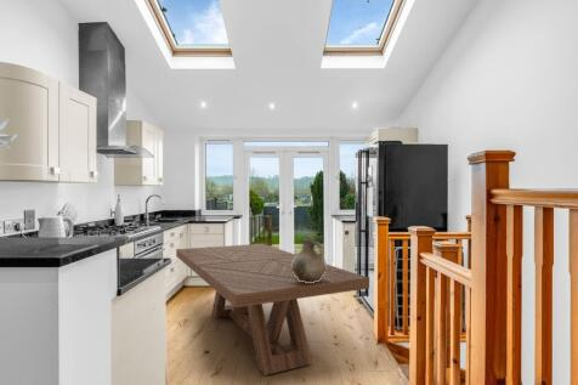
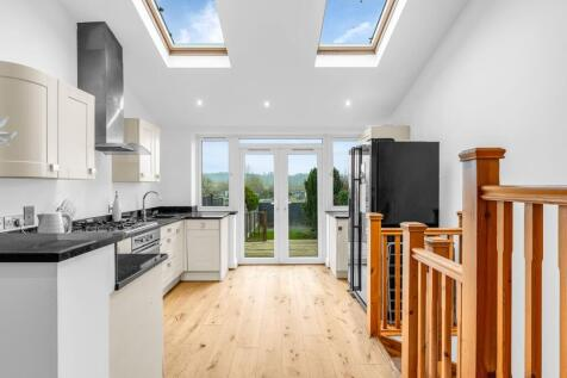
- ceramic jug (308, 257)
- dining table (253, 296)
